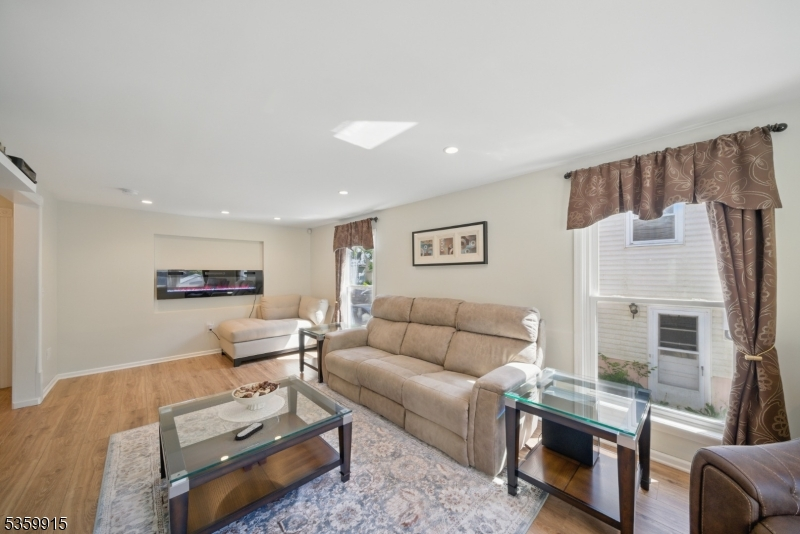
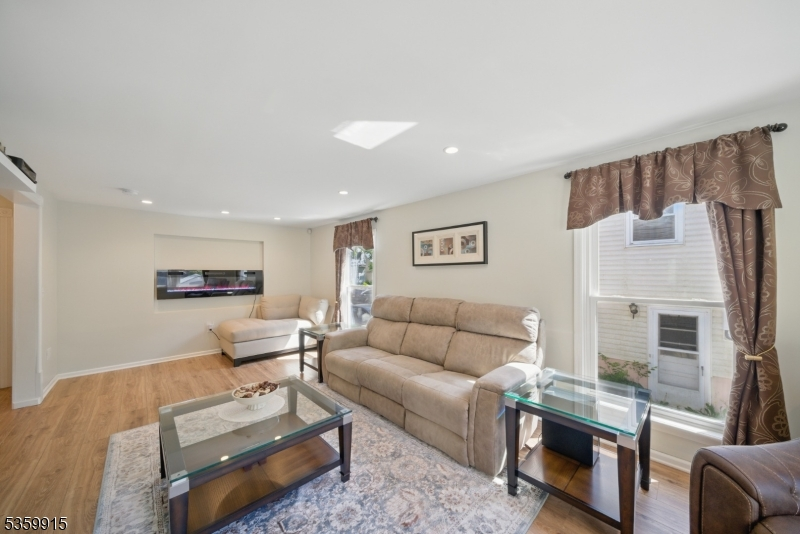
- remote control (249, 430)
